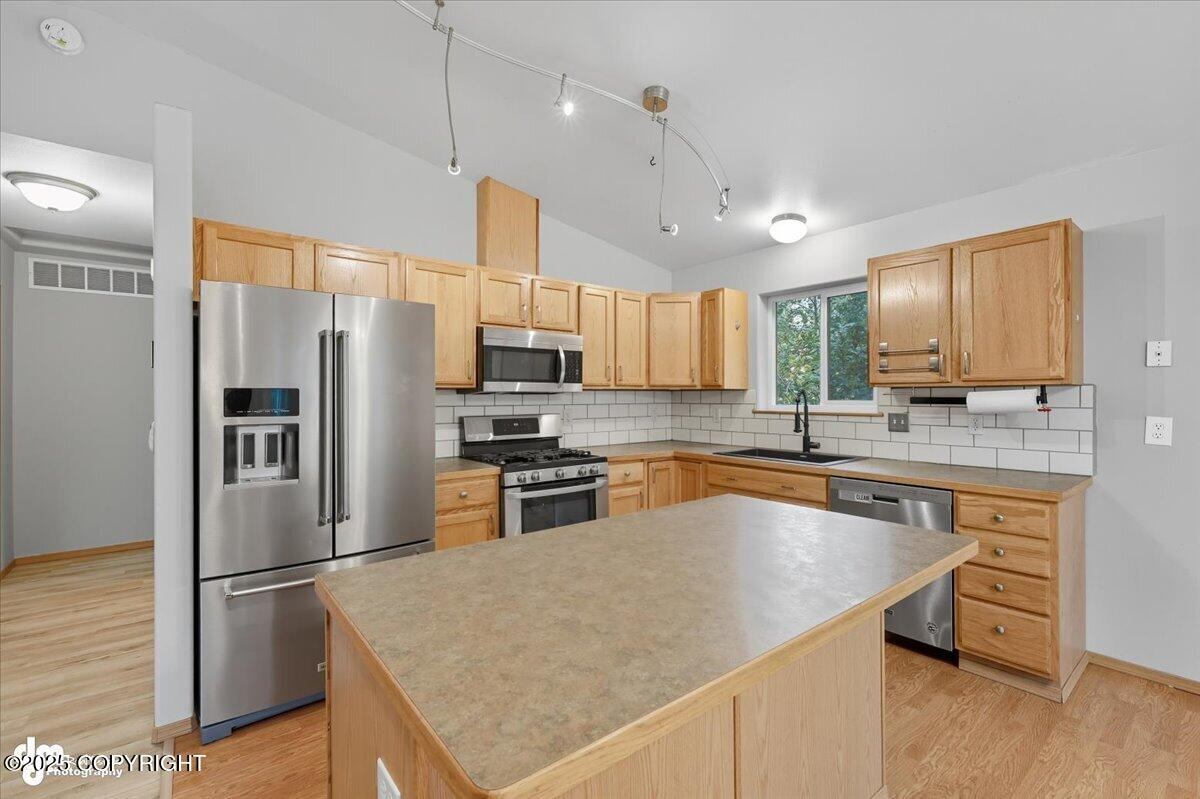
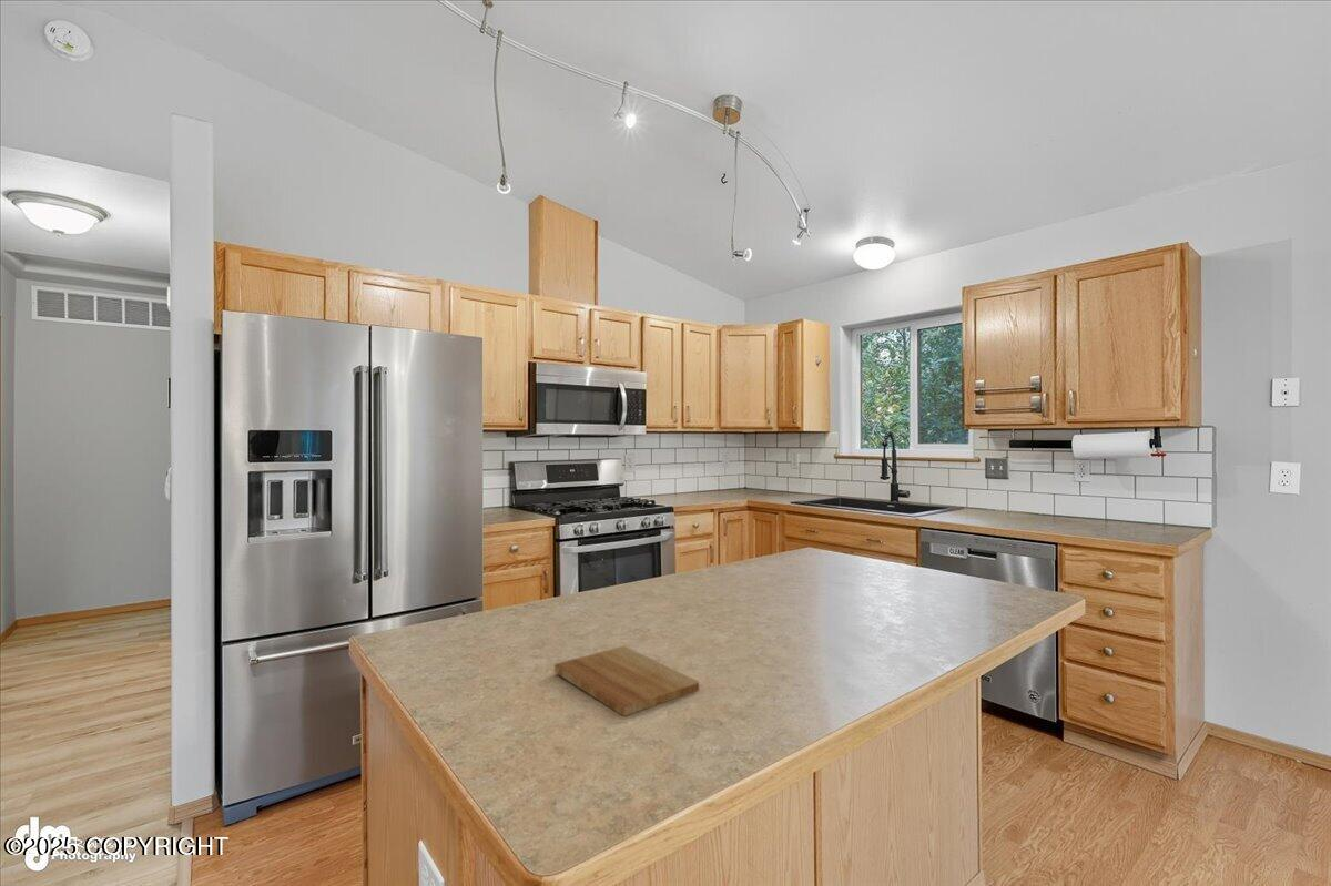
+ cutting board (623, 676)
